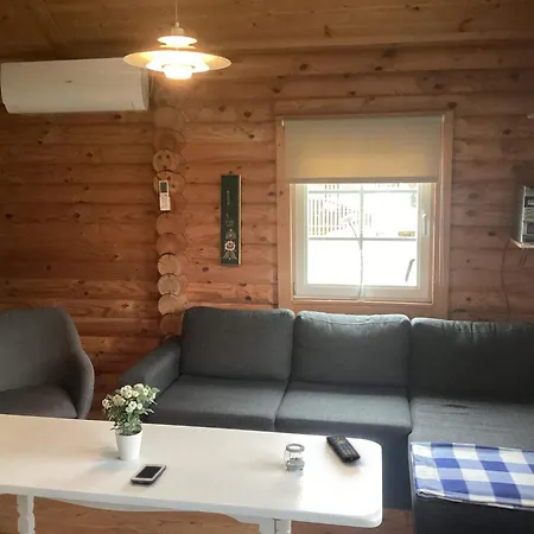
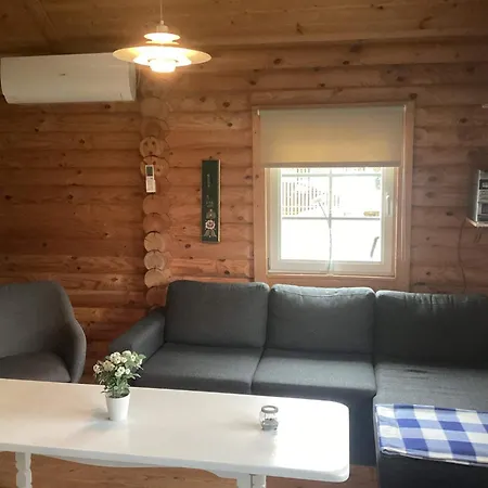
- cell phone (148, 473)
- remote control (342, 446)
